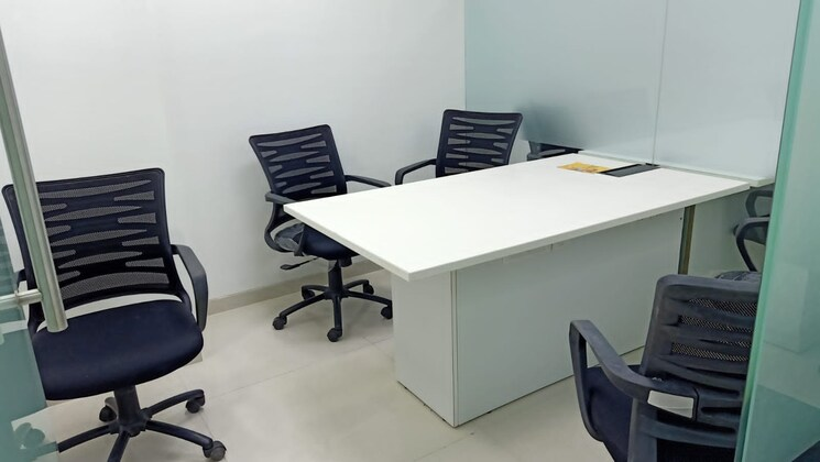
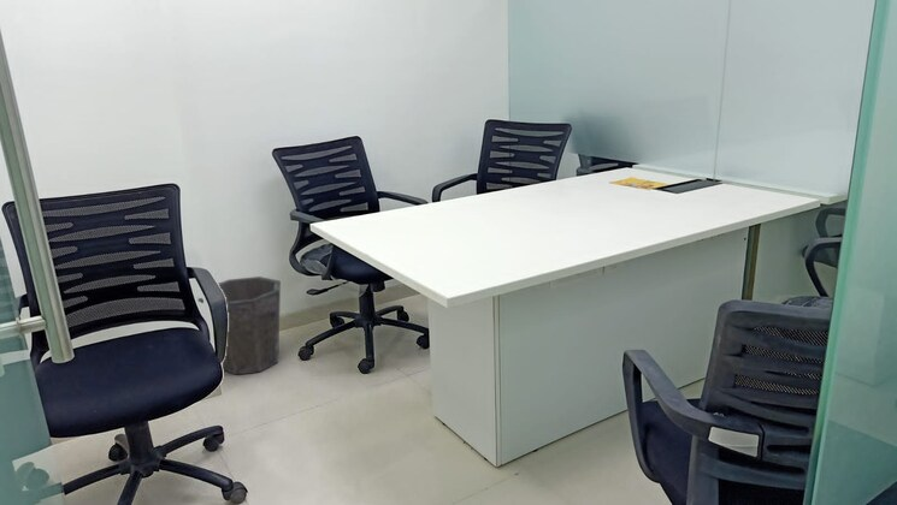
+ waste bin (244, 326)
